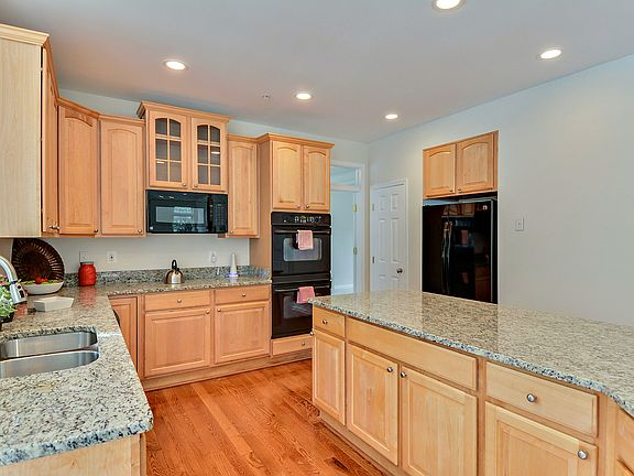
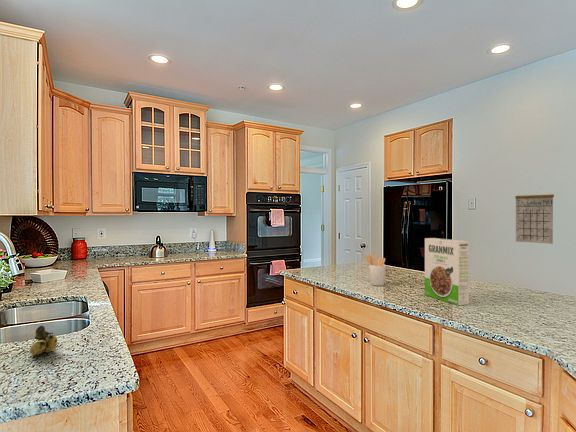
+ calendar (533, 213)
+ cereal box (445, 269)
+ banana (43, 341)
+ utensil holder (374, 269)
